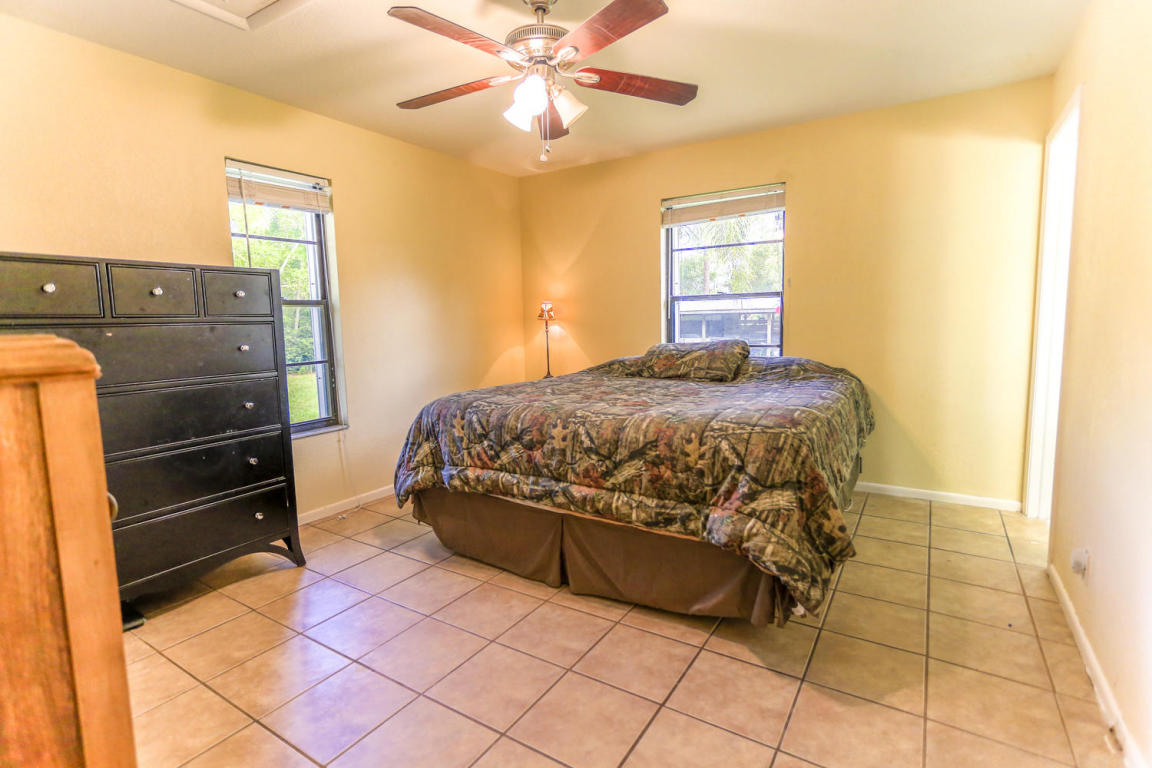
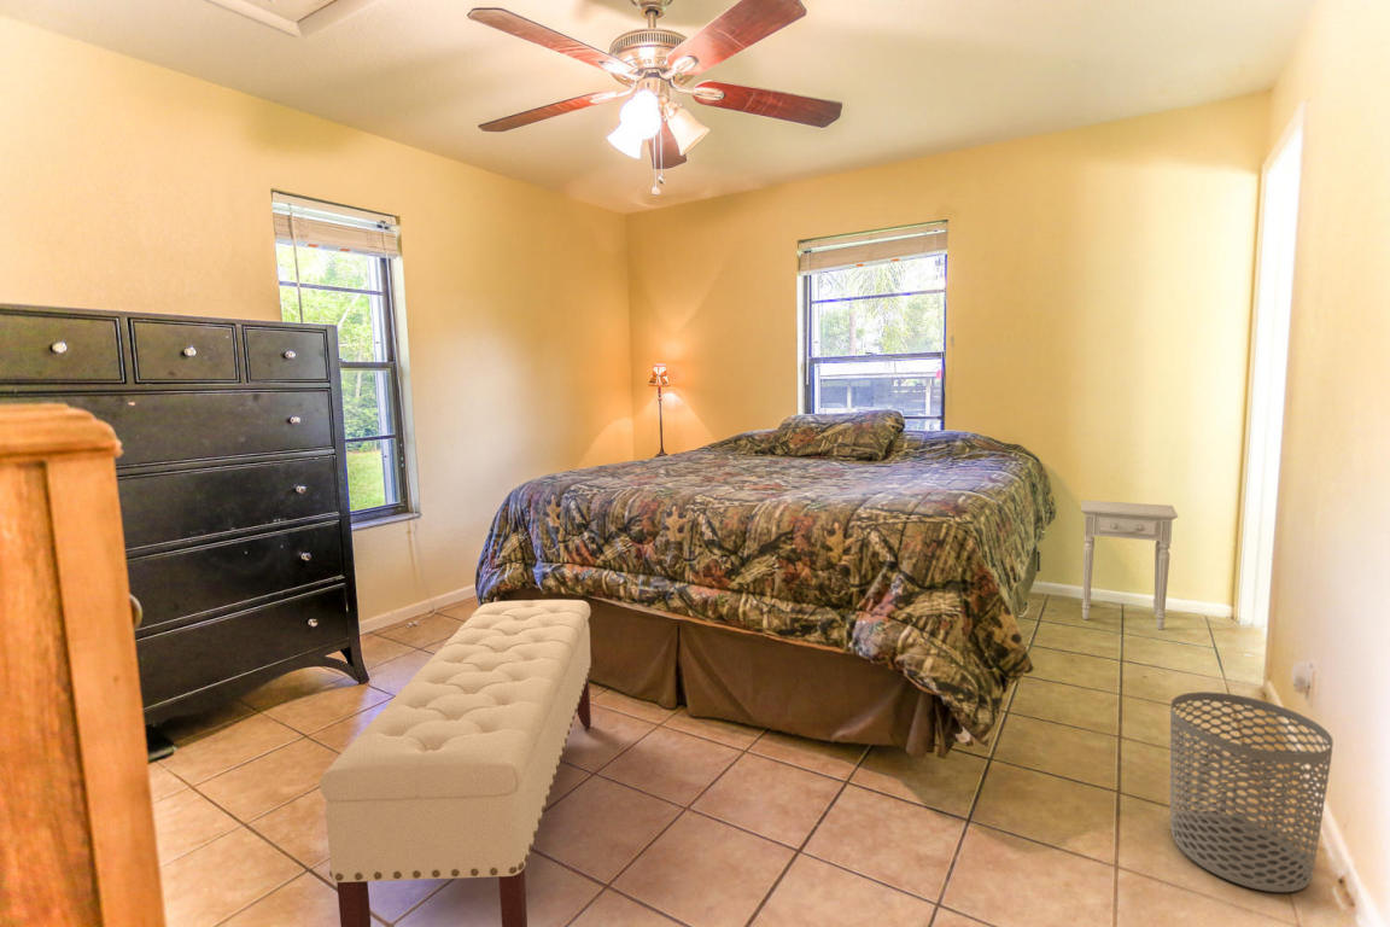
+ bench (496, 736)
+ nightstand (1123, 537)
+ waste bin (1242, 787)
